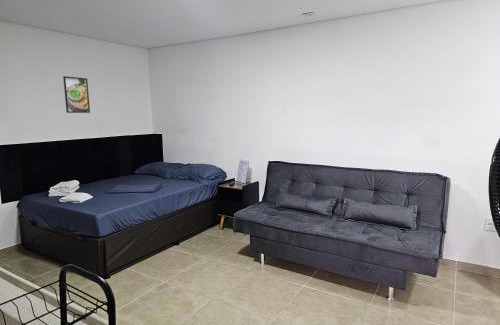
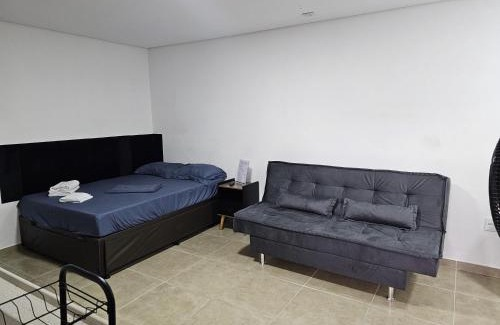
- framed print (77, 95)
